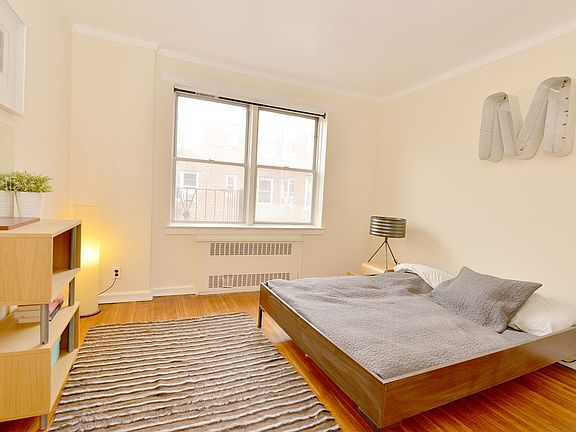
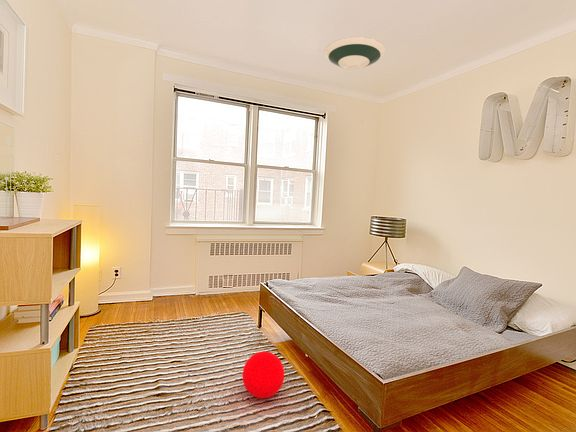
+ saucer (353, 60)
+ ball (263, 374)
